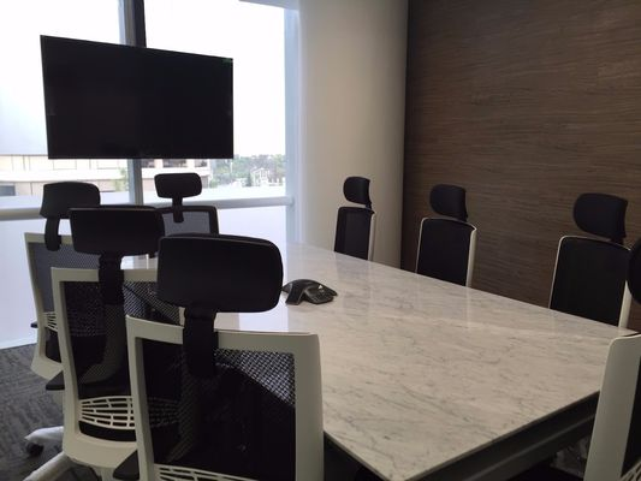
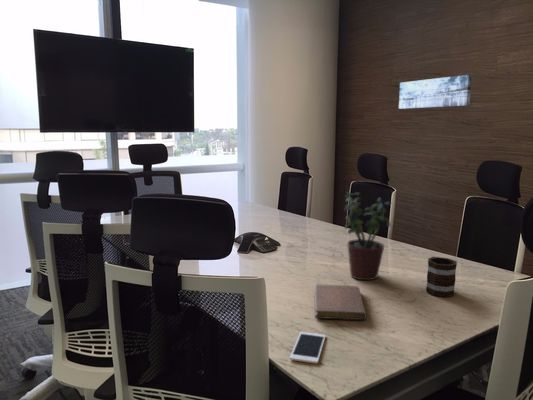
+ wall art (432, 93)
+ potted plant (368, 234)
+ mug (438, 274)
+ cell phone (308, 346)
+ notebook (338, 300)
